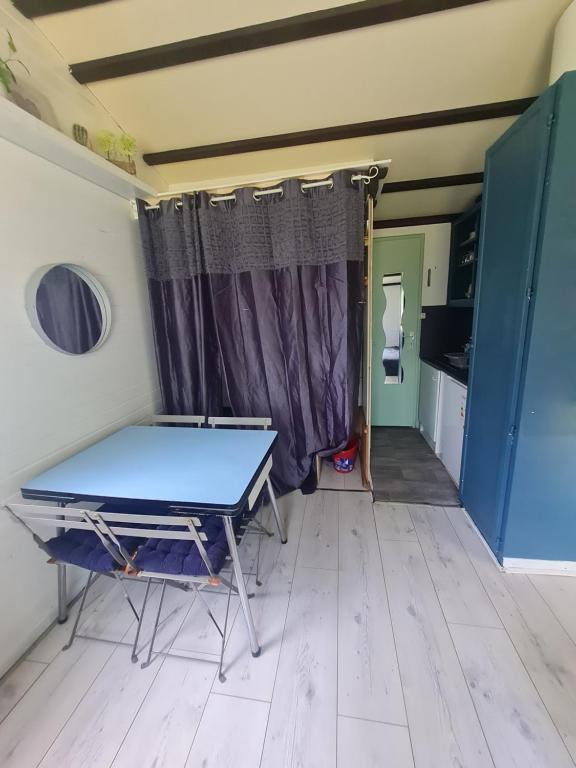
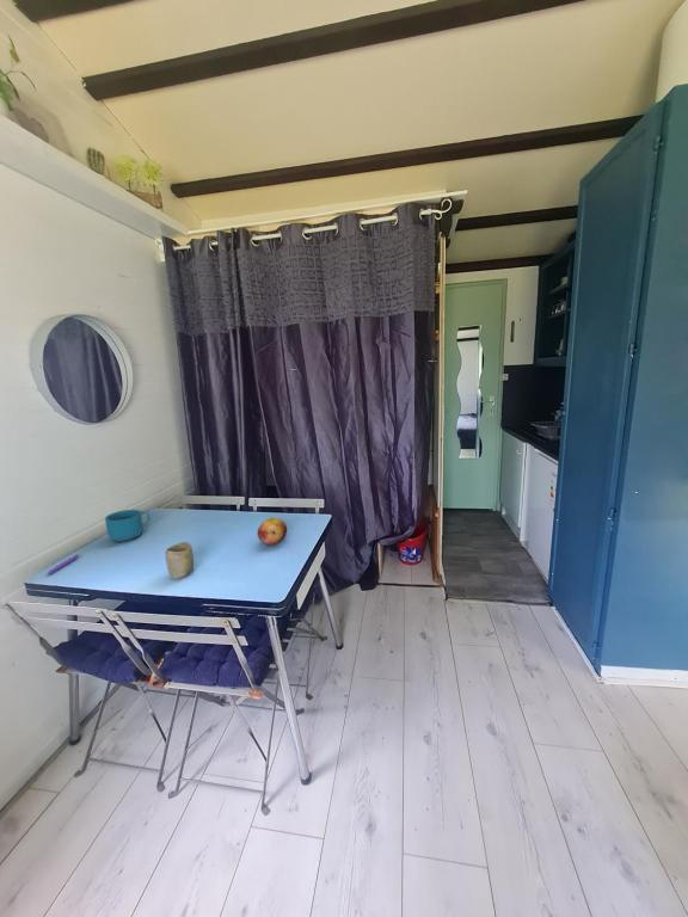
+ fruit (272, 529)
+ cup (179, 560)
+ cup (130, 524)
+ pen (62, 564)
